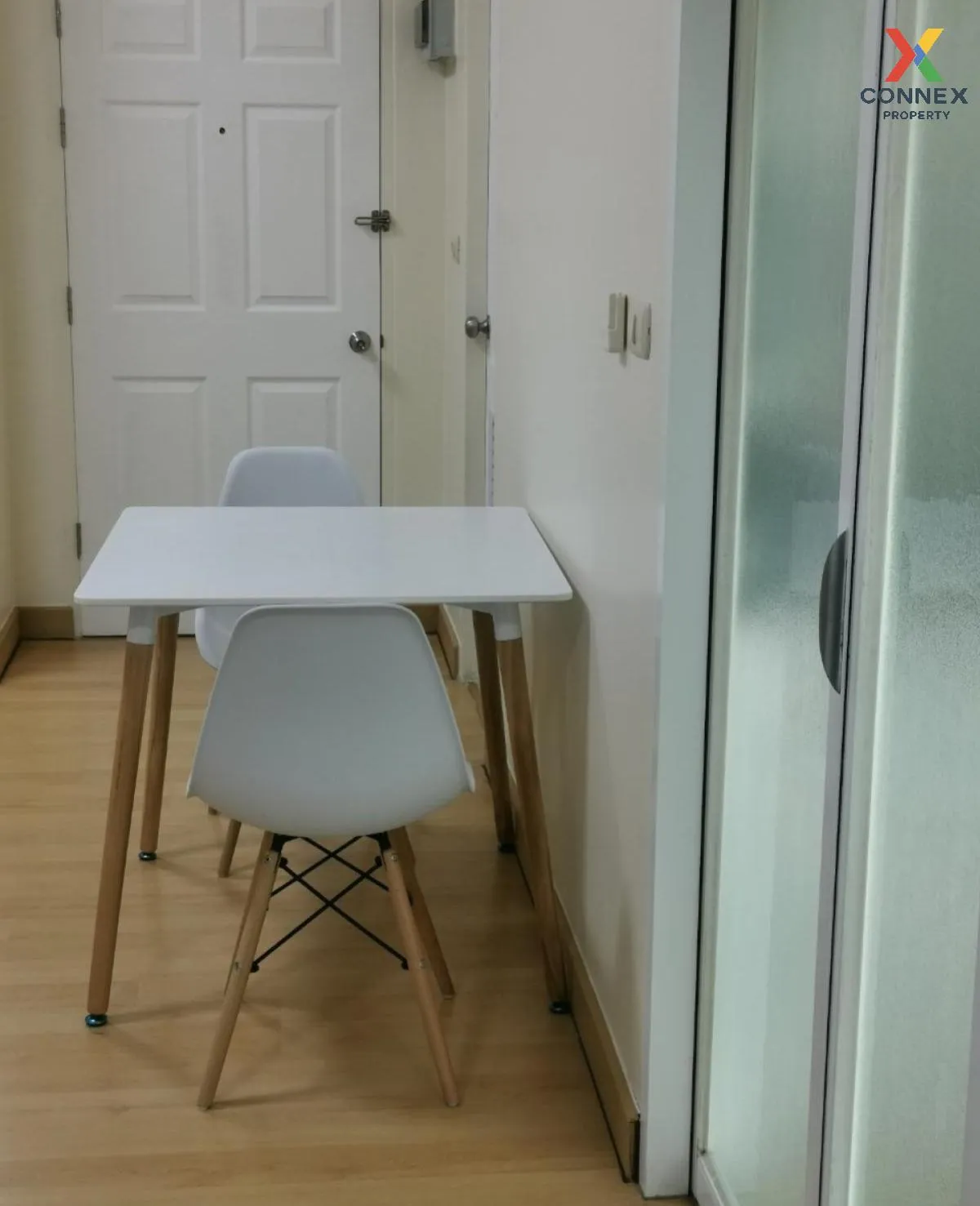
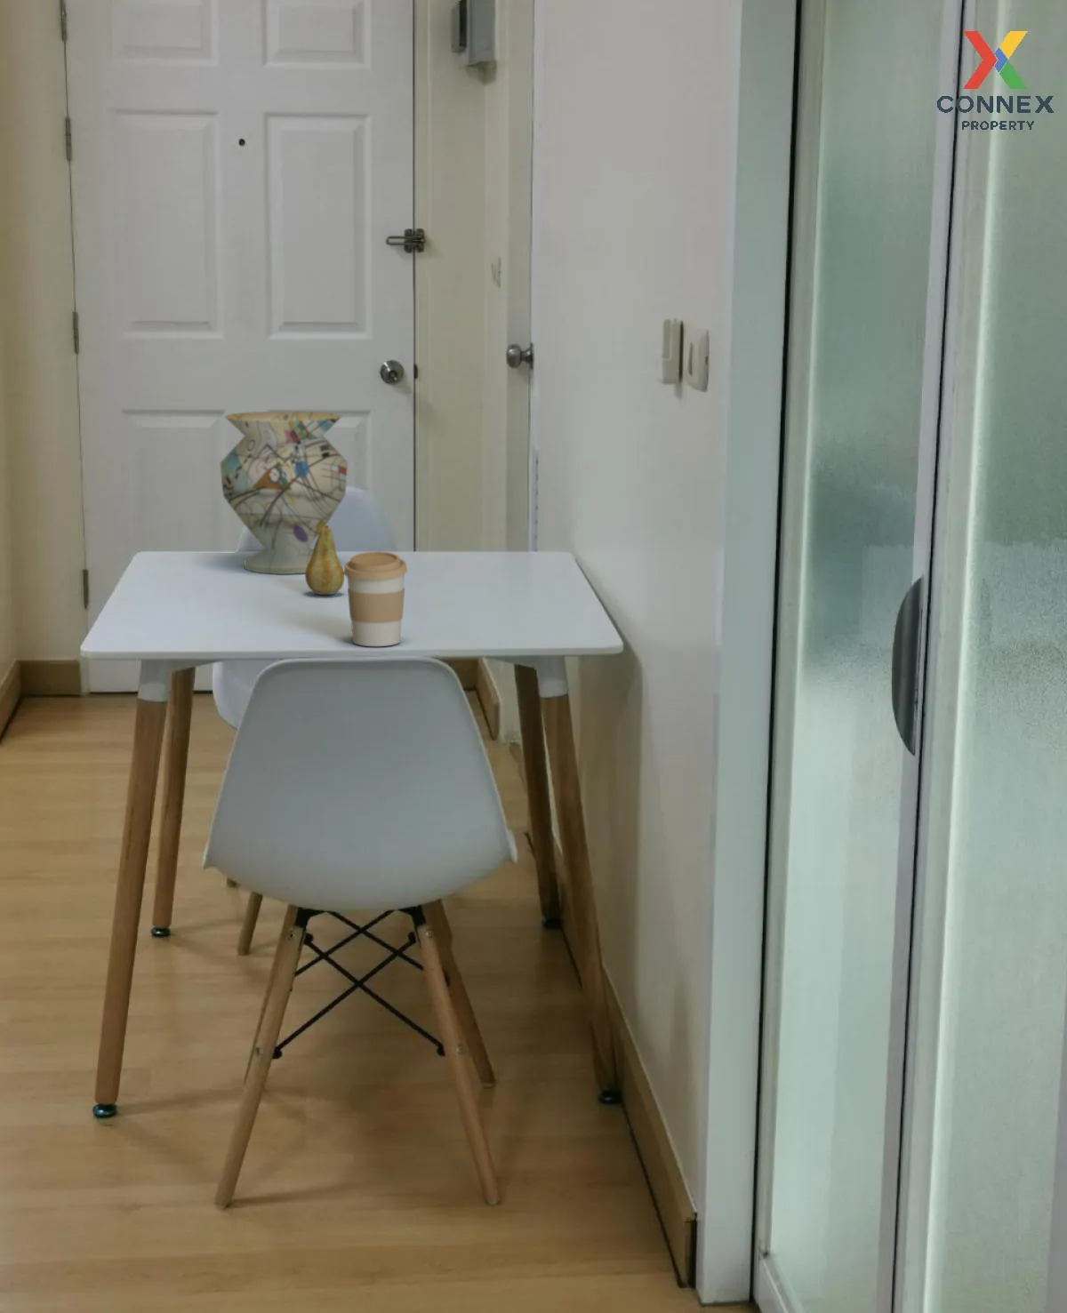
+ decorative vase (284, 492)
+ fruit (323, 559)
+ coffee cup (376, 599)
